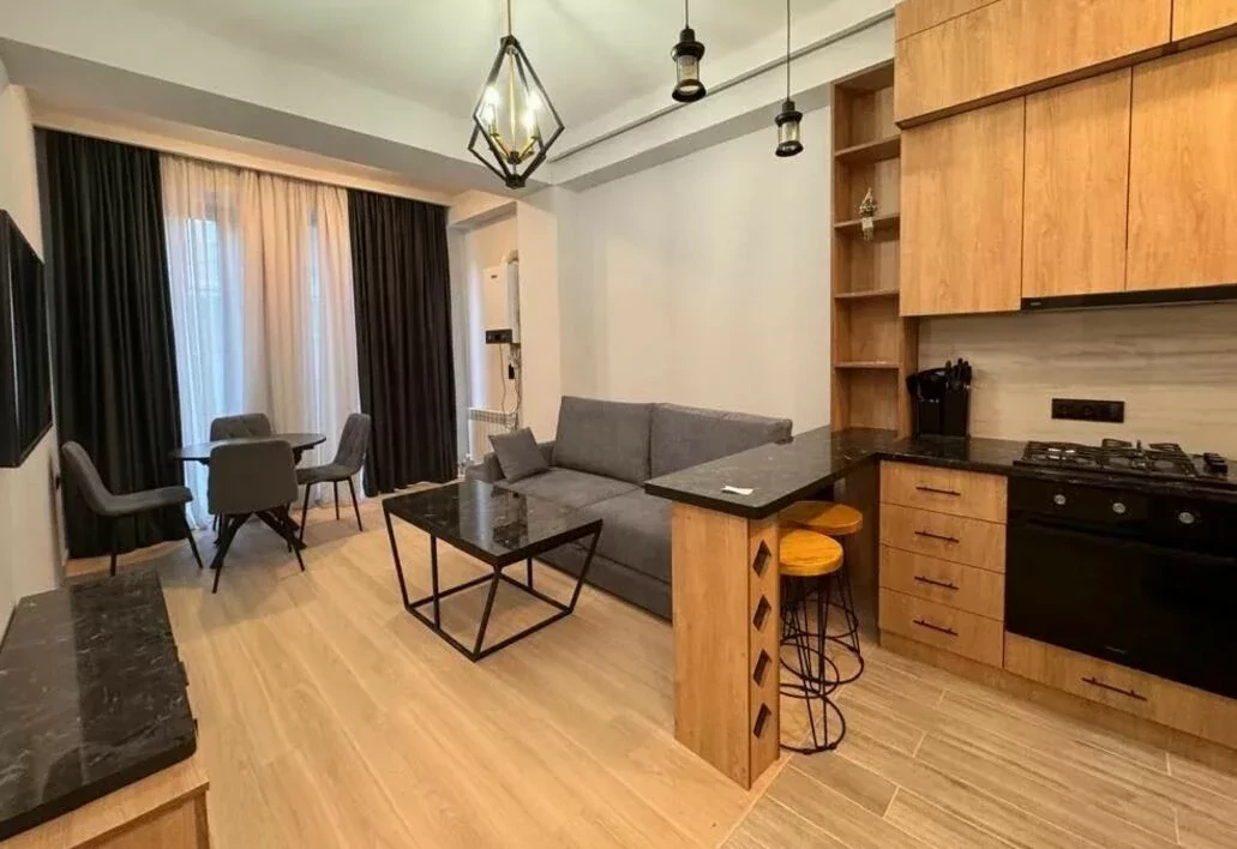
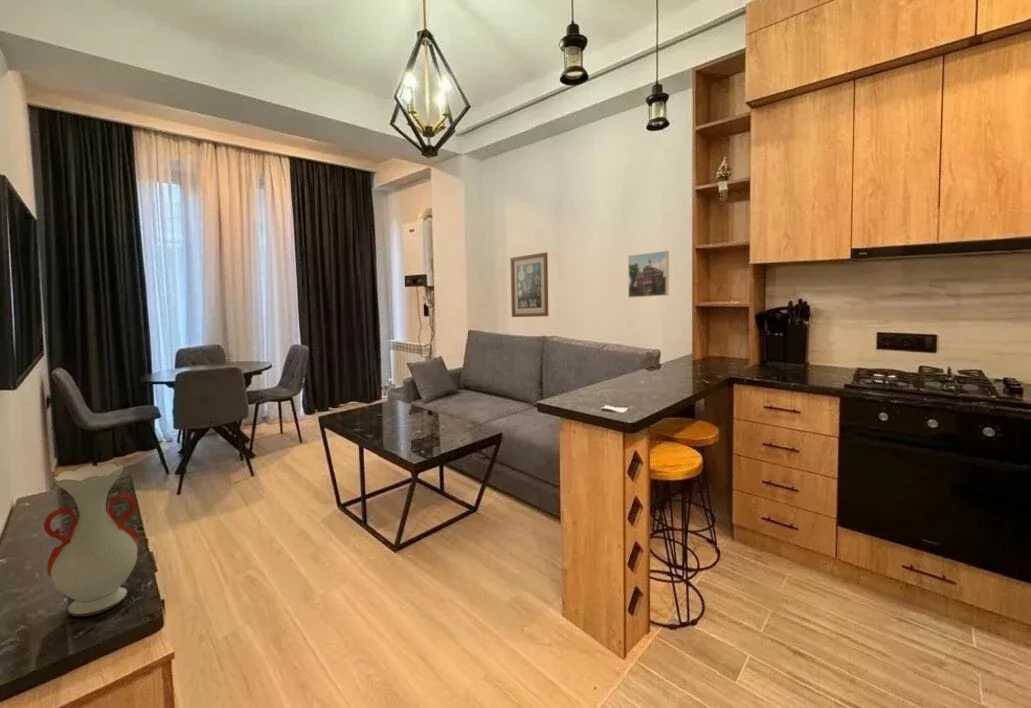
+ wall art (528, 286)
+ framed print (647, 275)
+ vase (94, 537)
